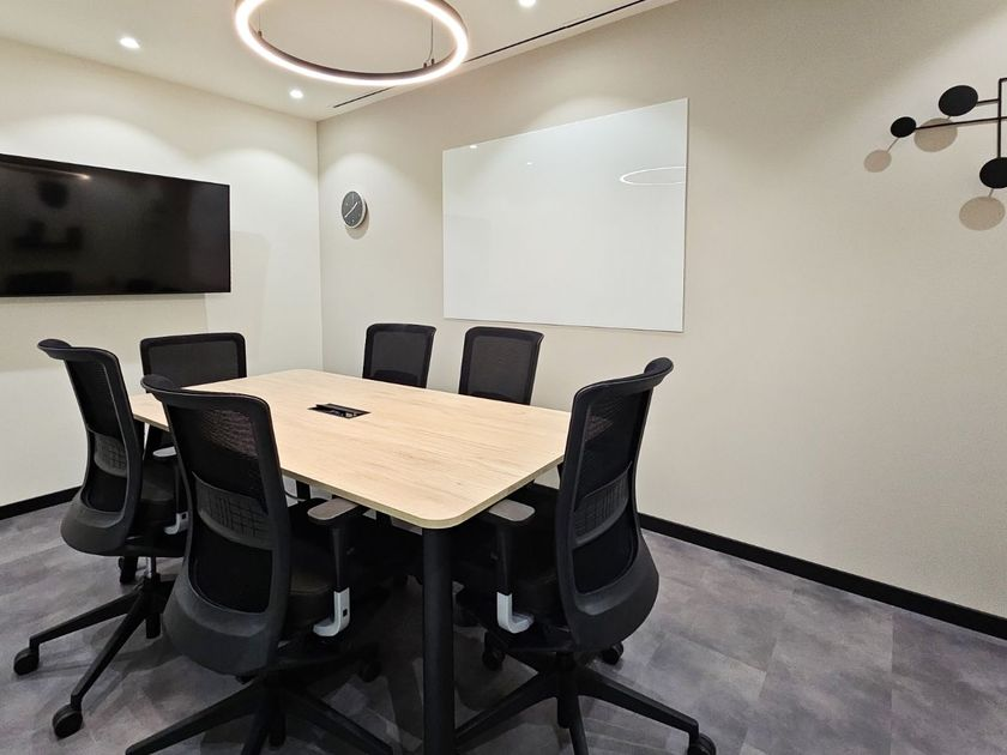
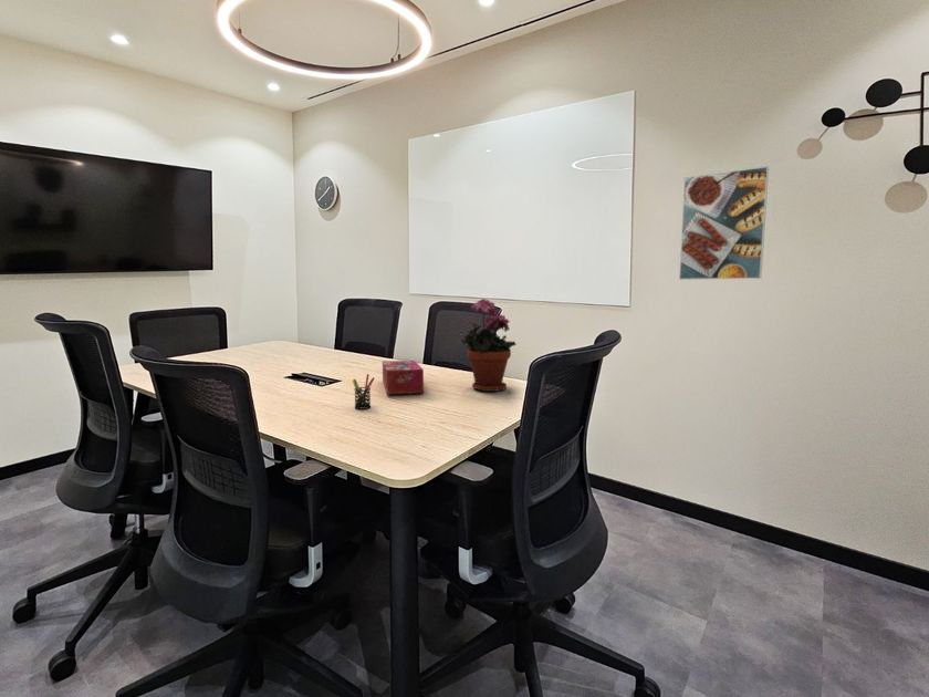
+ potted plant (488, 344)
+ pen holder (362, 391)
+ tissue box (401, 376)
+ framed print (721, 226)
